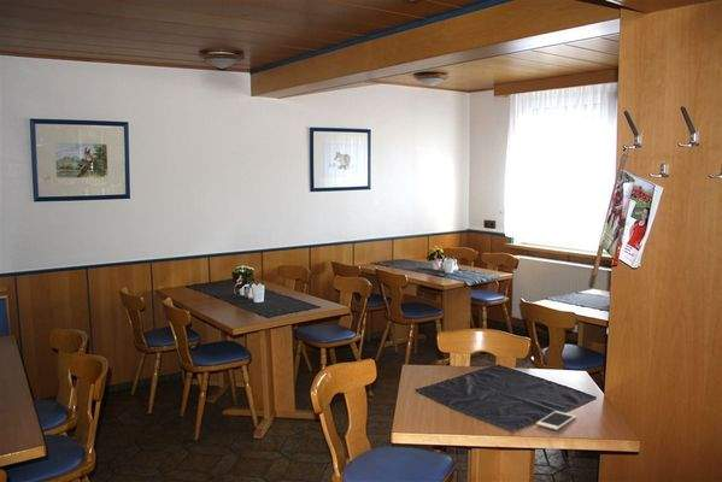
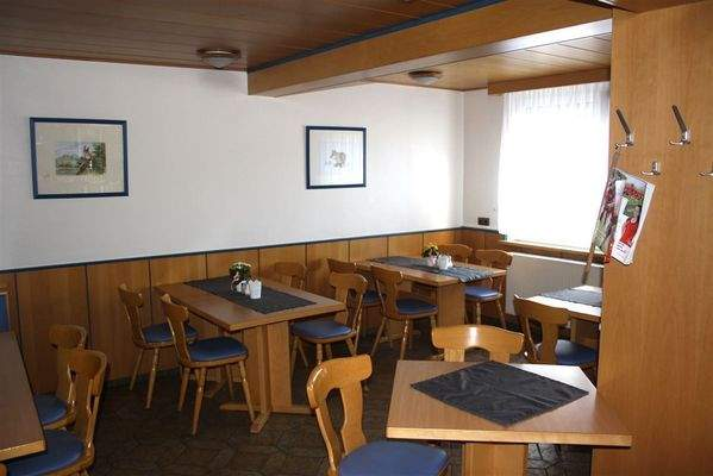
- cell phone (556, 419)
